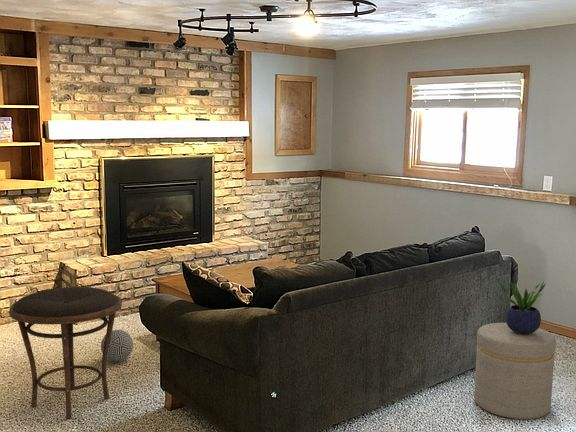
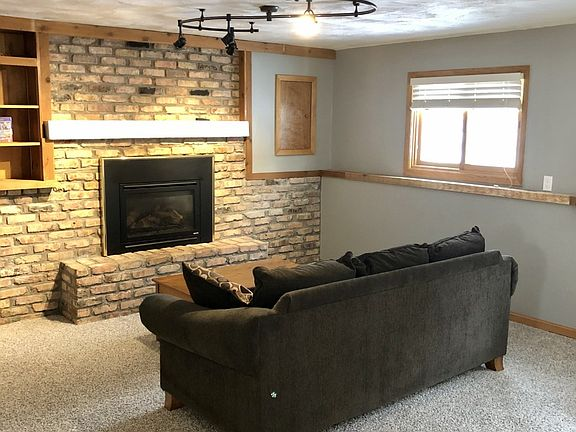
- side table (68, 349)
- potted plant (521, 304)
- decorative ball (117, 345)
- ottoman (513, 368)
